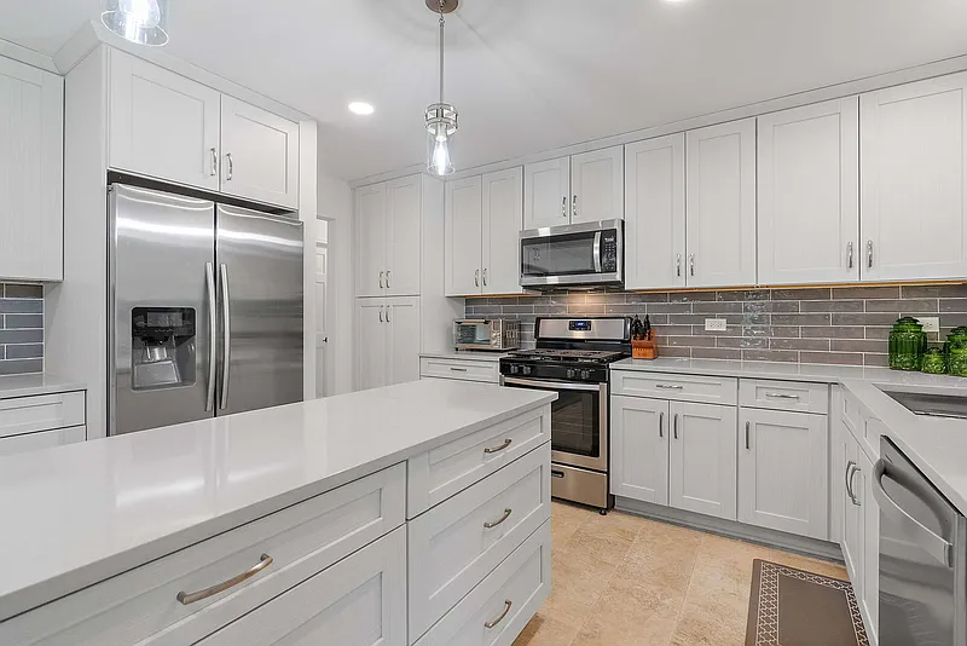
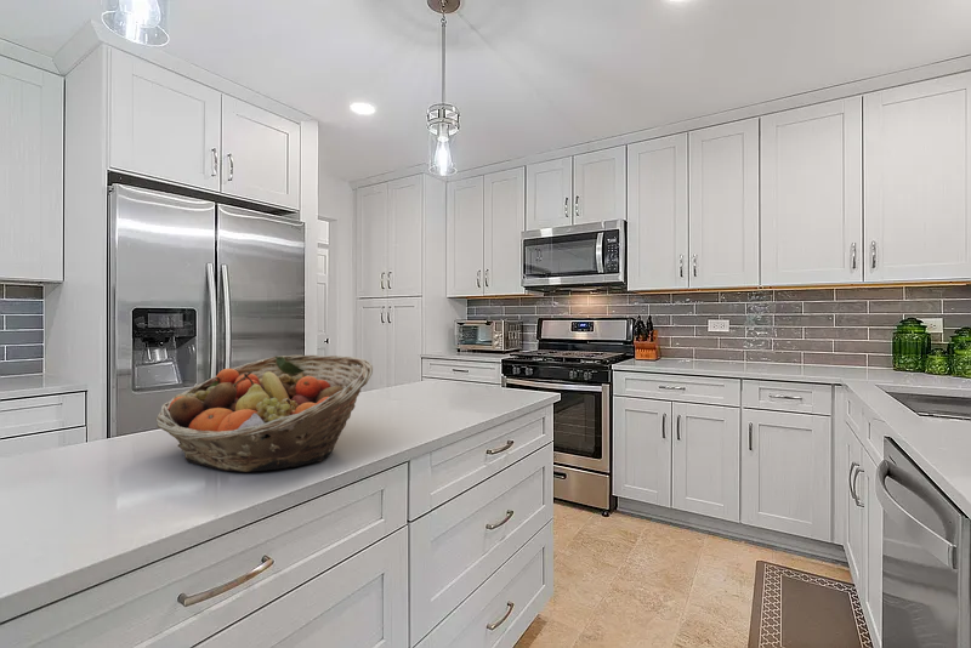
+ fruit basket (269, 404)
